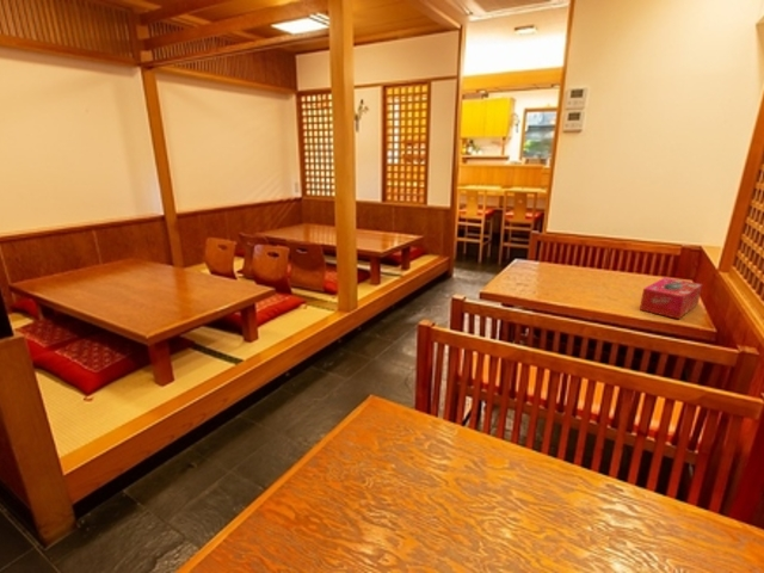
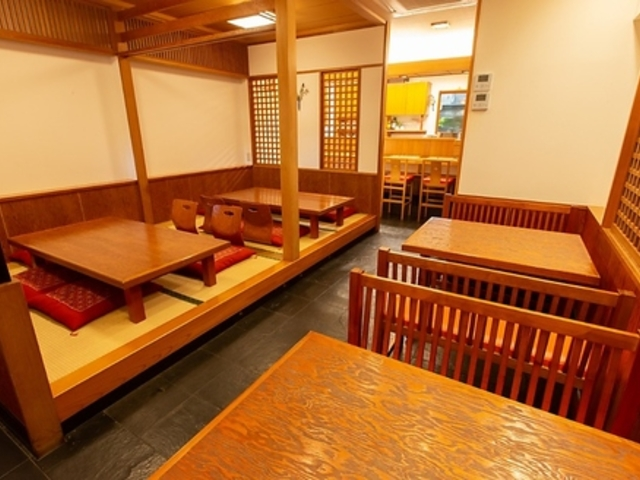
- tissue box (671, 296)
